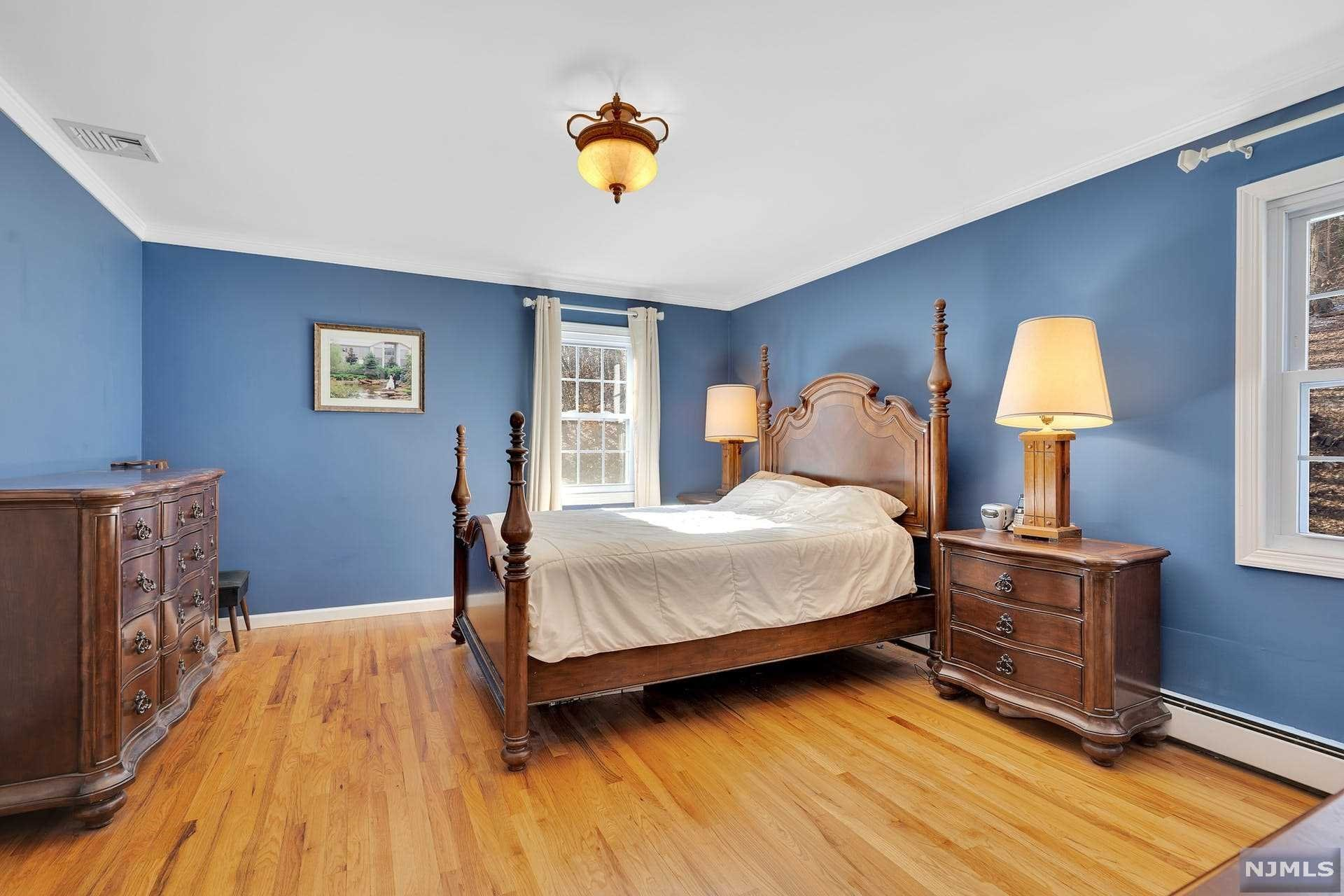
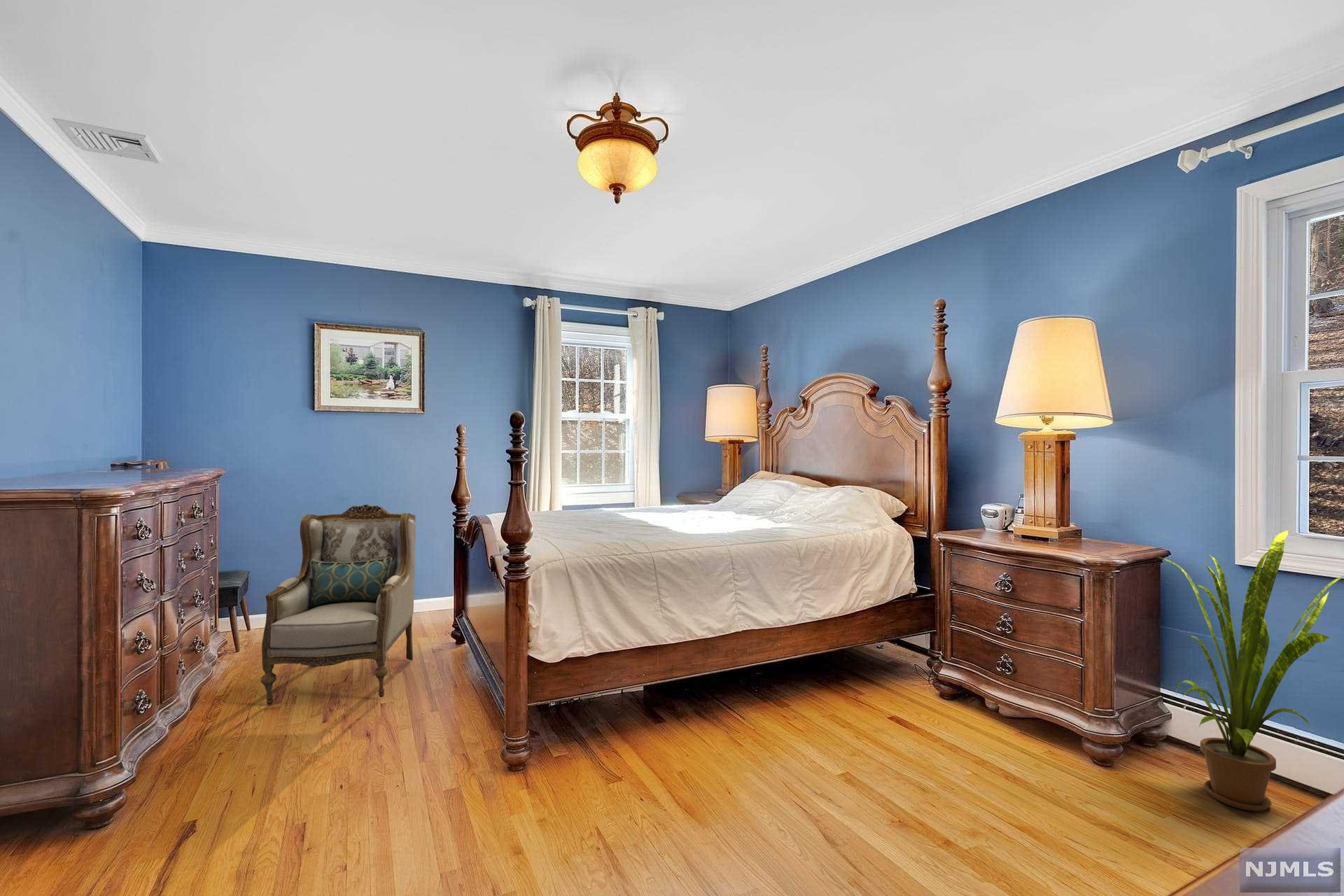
+ armchair (346, 594)
+ house plant (1238, 663)
